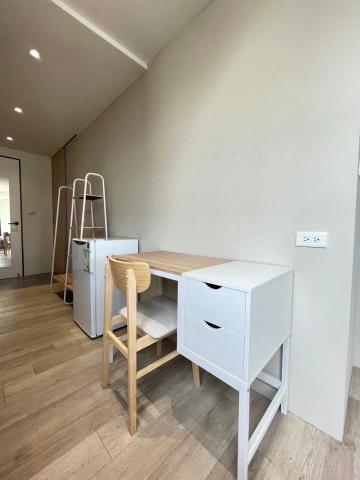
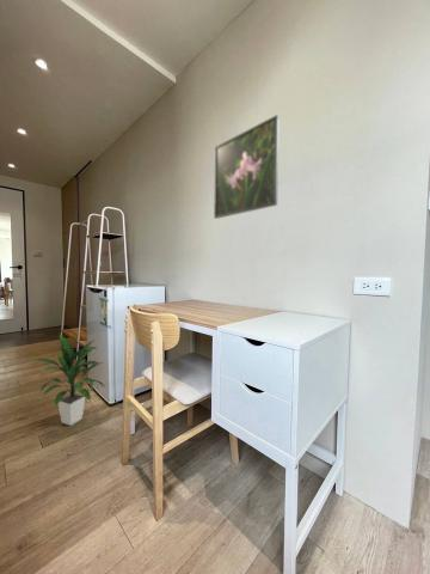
+ indoor plant (74, 378)
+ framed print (242, 172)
